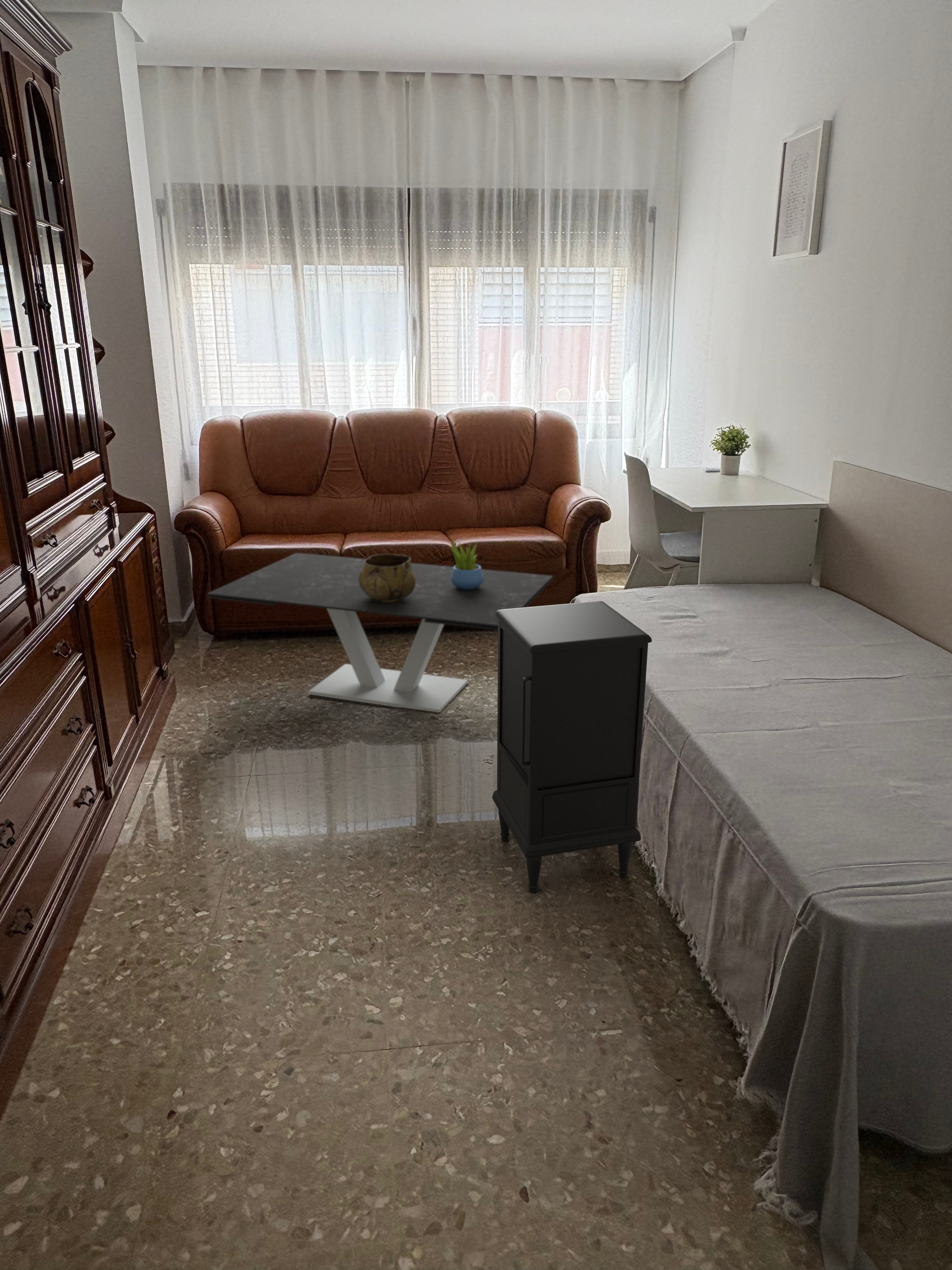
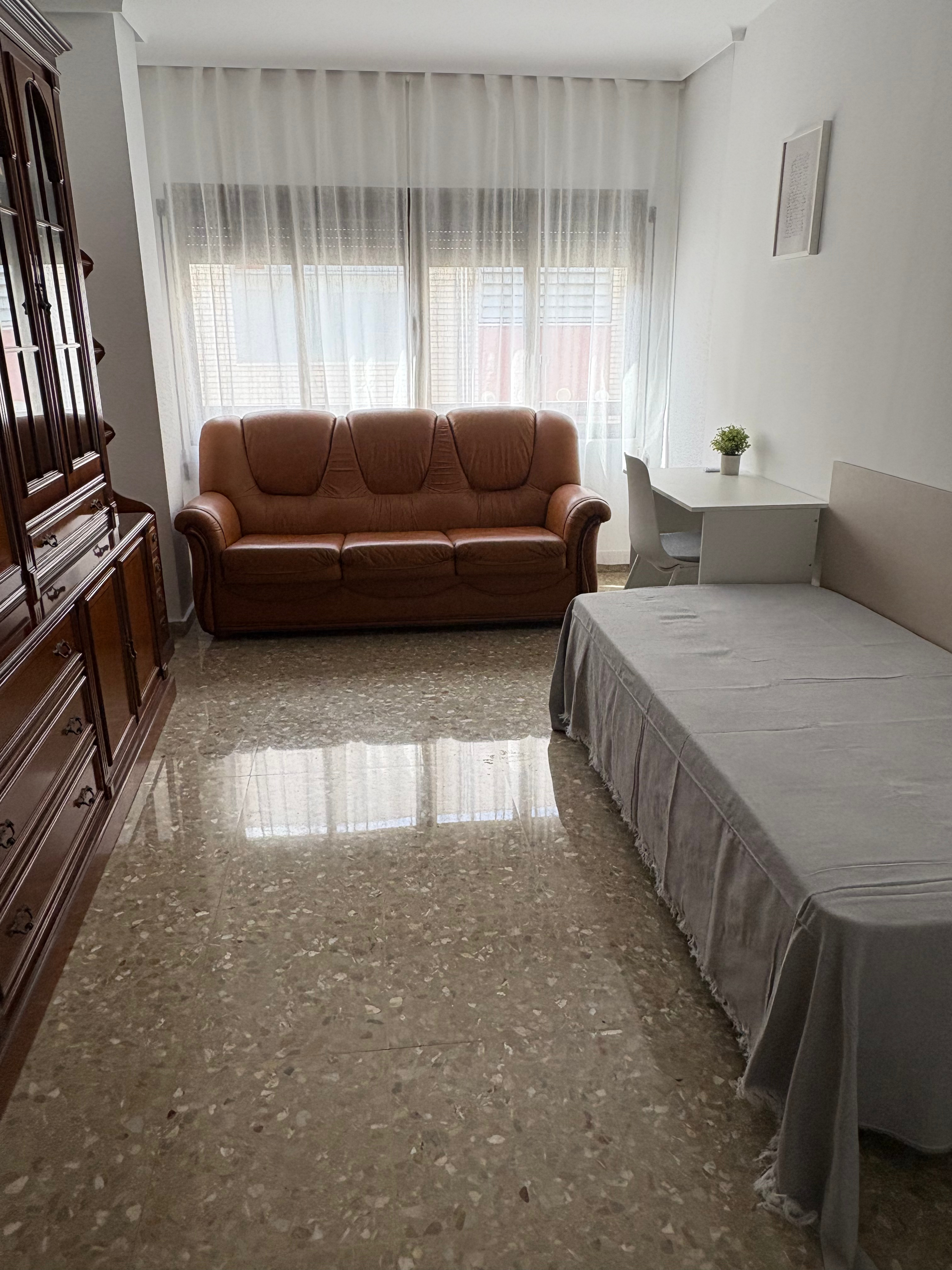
- coffee table (370, 644)
- decorative bowl (388, 579)
- succulent plant (466, 562)
- nightstand (564, 745)
